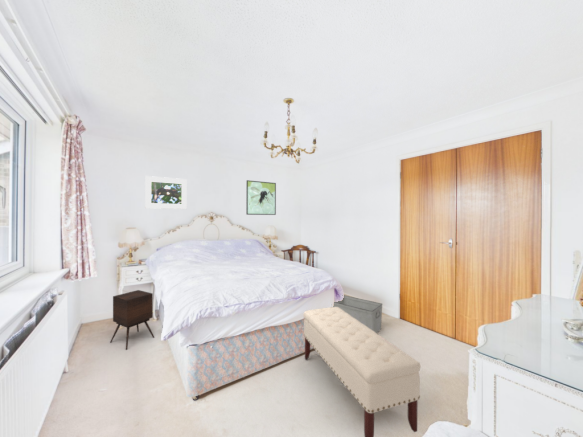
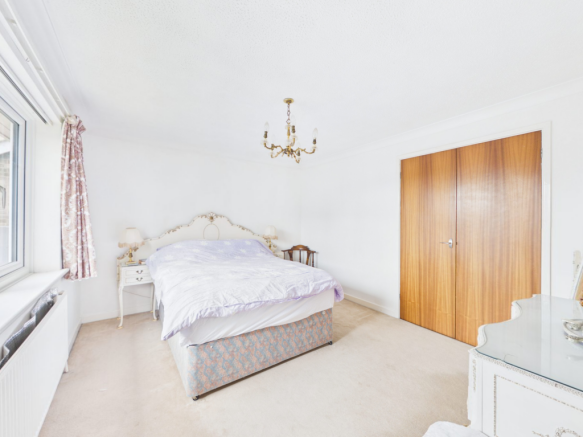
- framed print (261, 198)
- storage bin (356, 314)
- side table (132, 317)
- bench (349, 358)
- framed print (166, 193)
